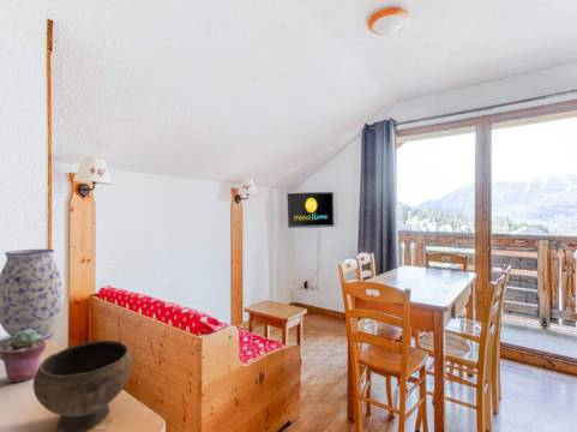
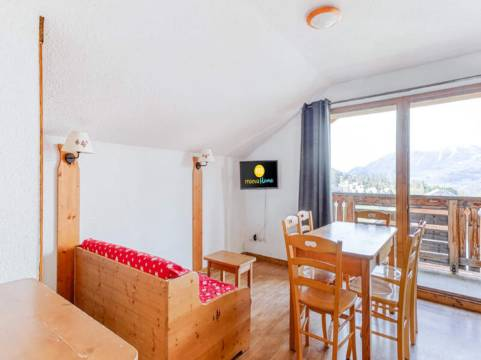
- potted succulent (23, 353)
- vase (30, 294)
- bowl (86, 385)
